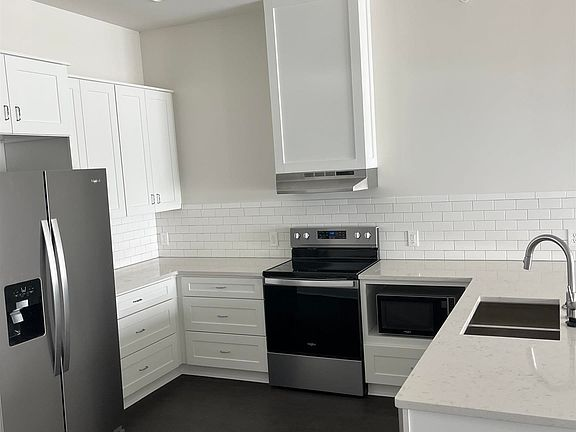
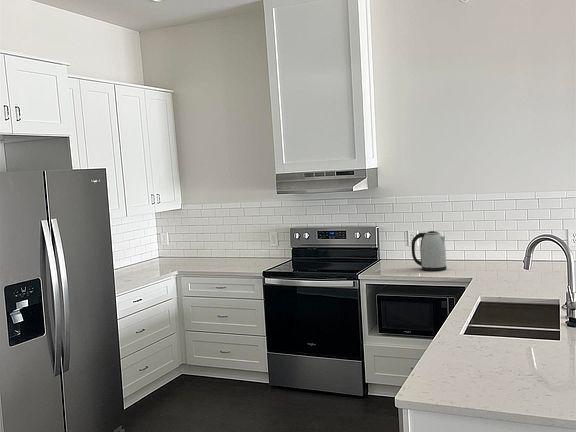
+ kettle (428, 250)
